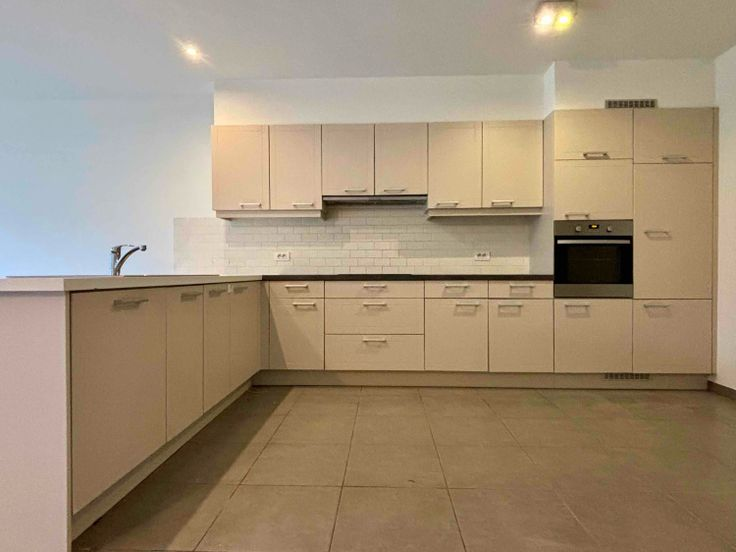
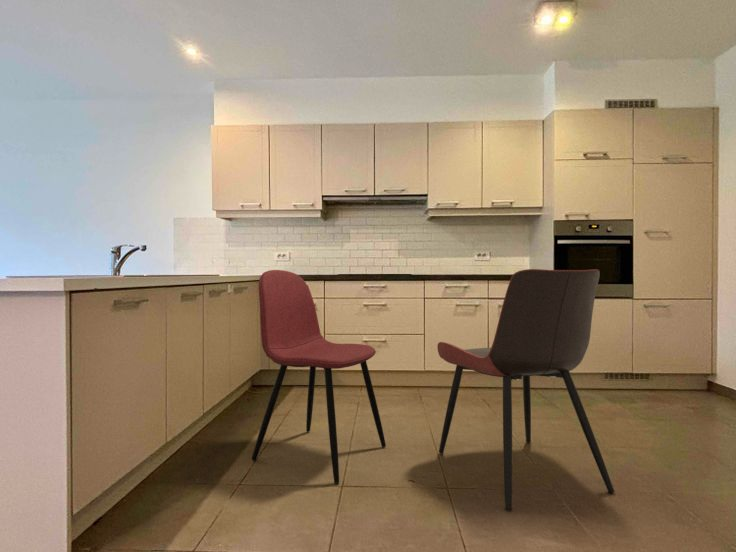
+ dining chair (321, 362)
+ dining chair (519, 370)
